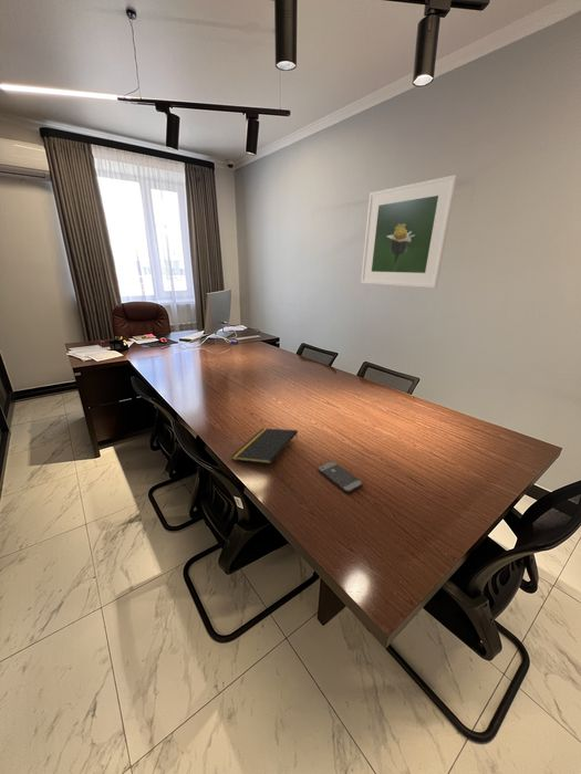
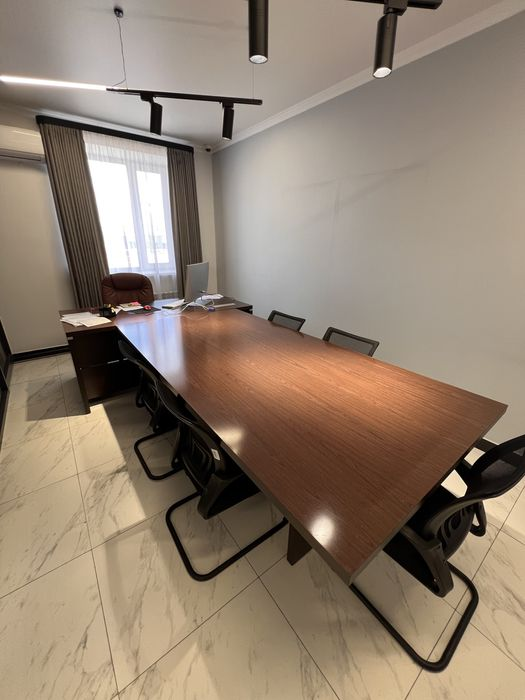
- smartphone (339, 475)
- notepad (266, 443)
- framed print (401, 238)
